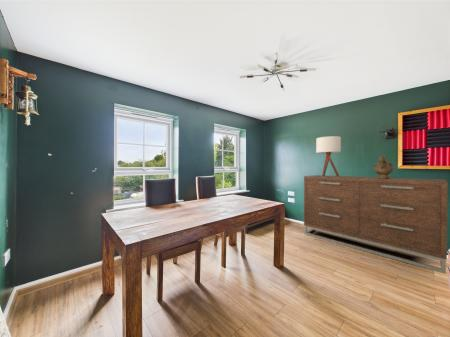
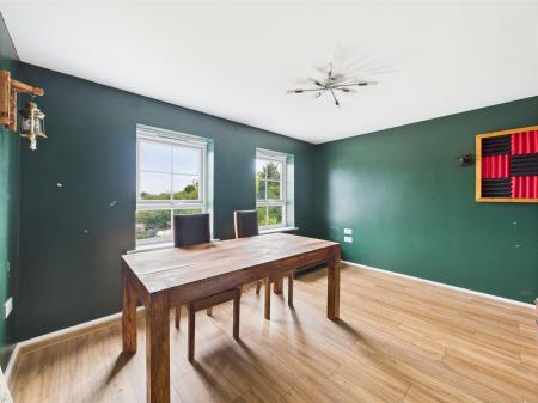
- decorative urn (383, 166)
- lamp (328, 157)
- dresser (363, 211)
